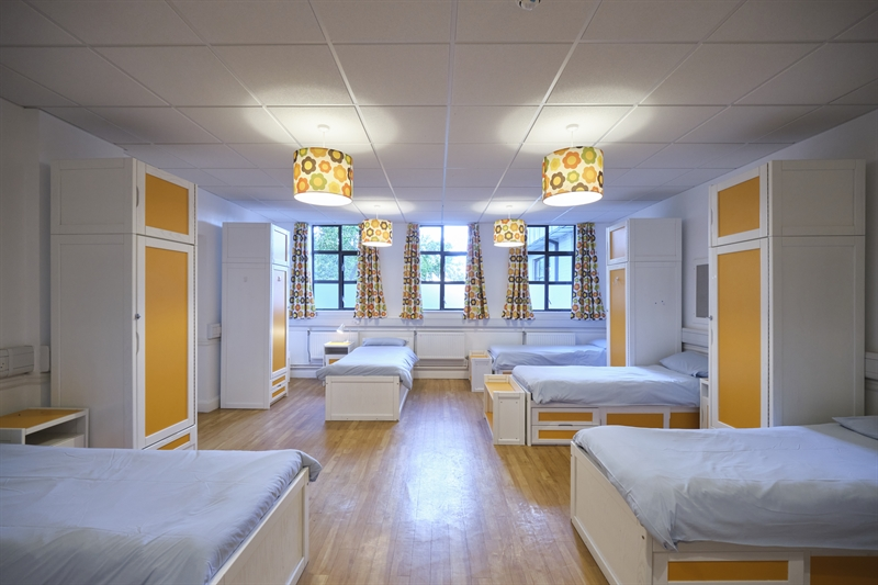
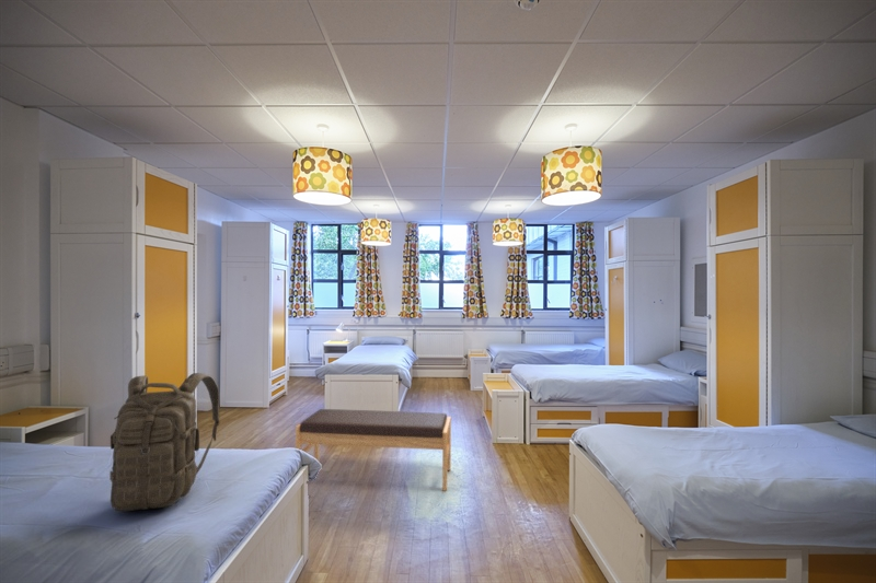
+ bench (376, 445)
+ backpack (161, 434)
